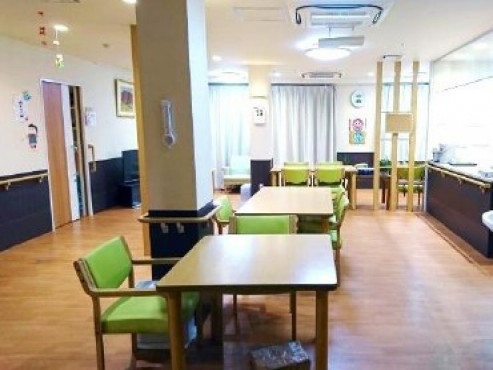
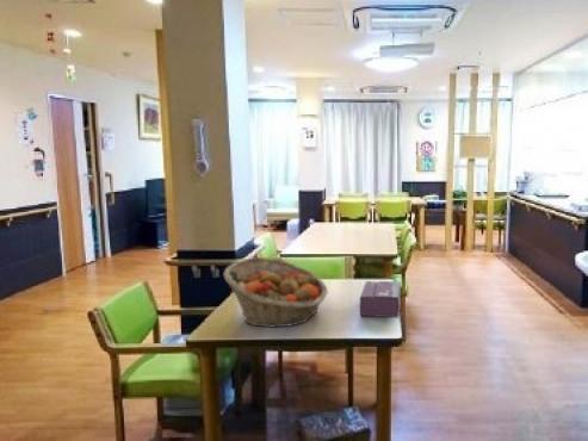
+ tissue box (380, 297)
+ fruit basket (277, 288)
